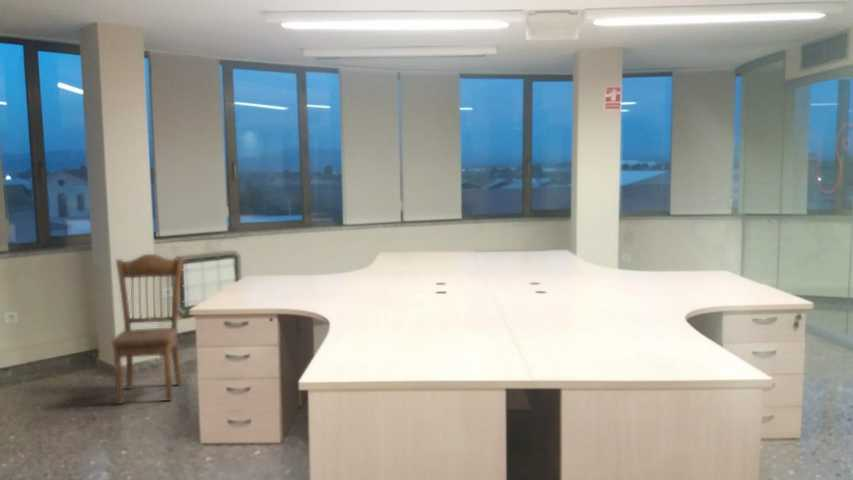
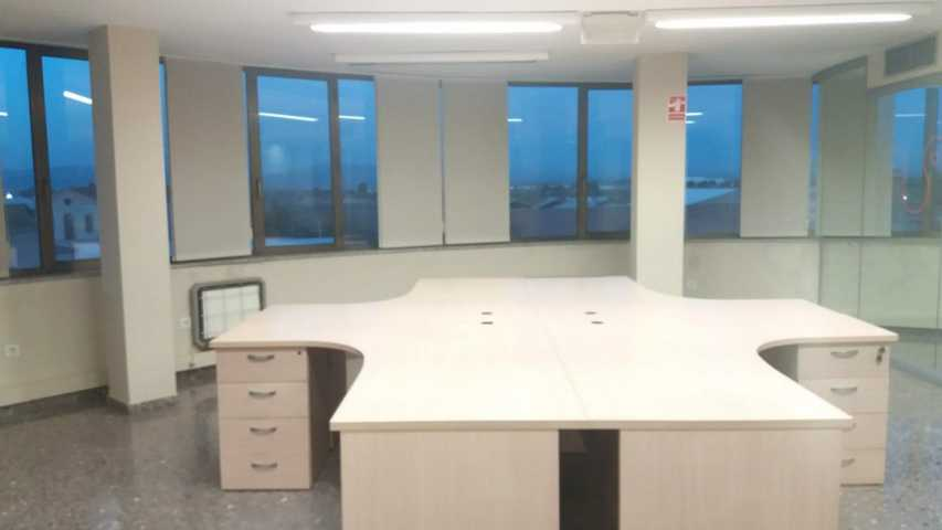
- dining chair (147, 329)
